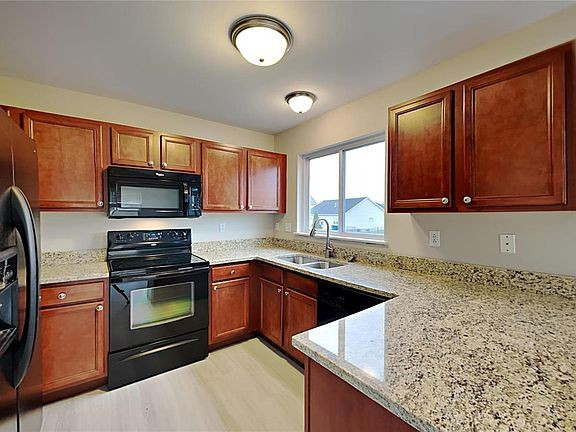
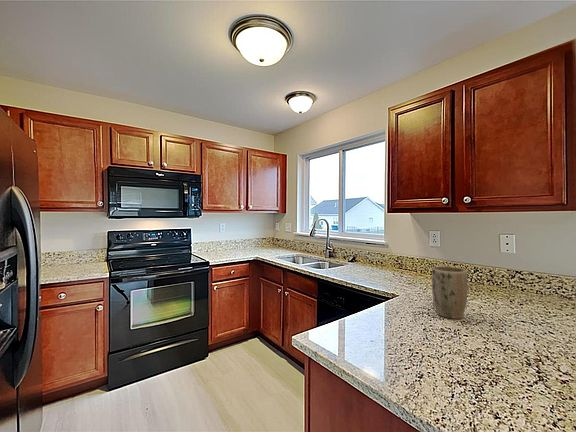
+ plant pot (449, 291)
